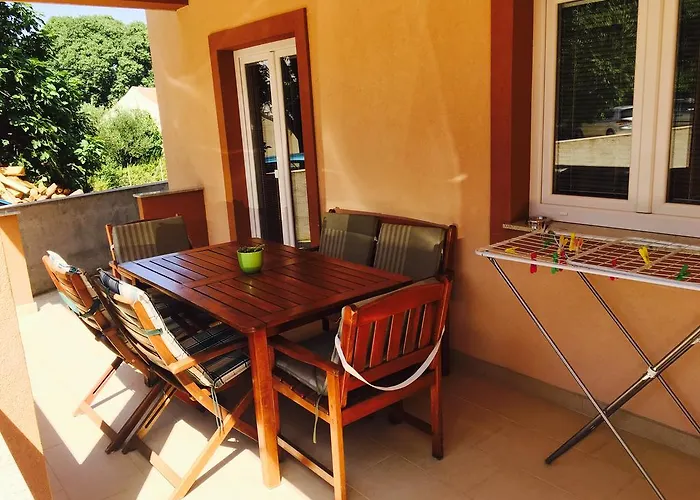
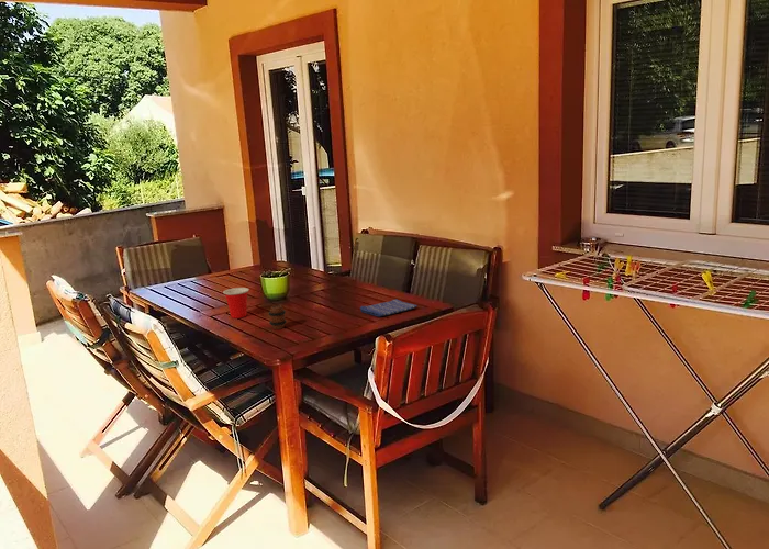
+ cup (237, 303)
+ dish towel (388, 306)
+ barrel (277, 316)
